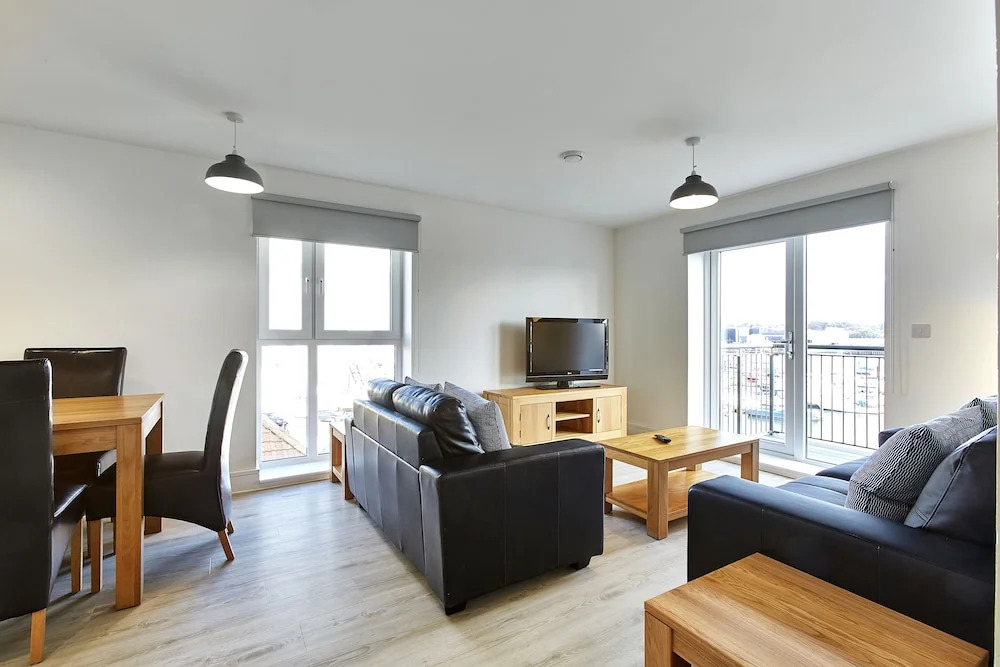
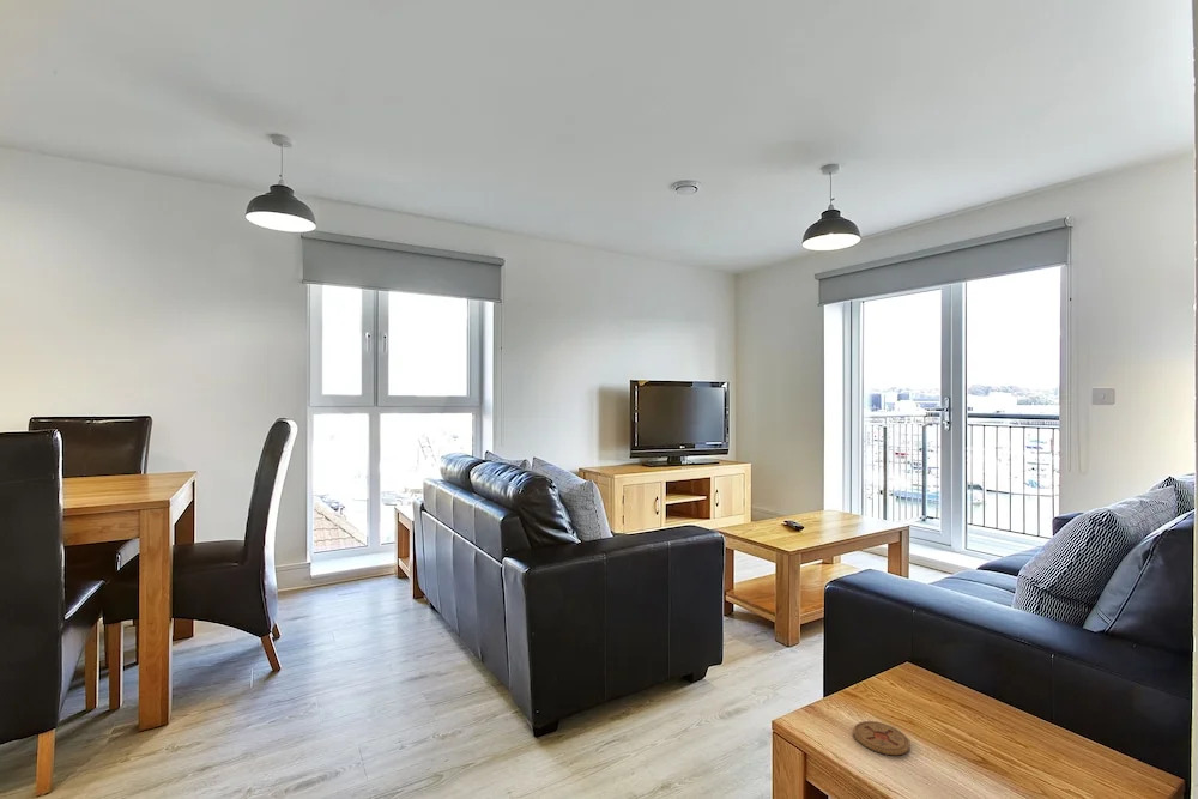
+ coaster (881, 737)
